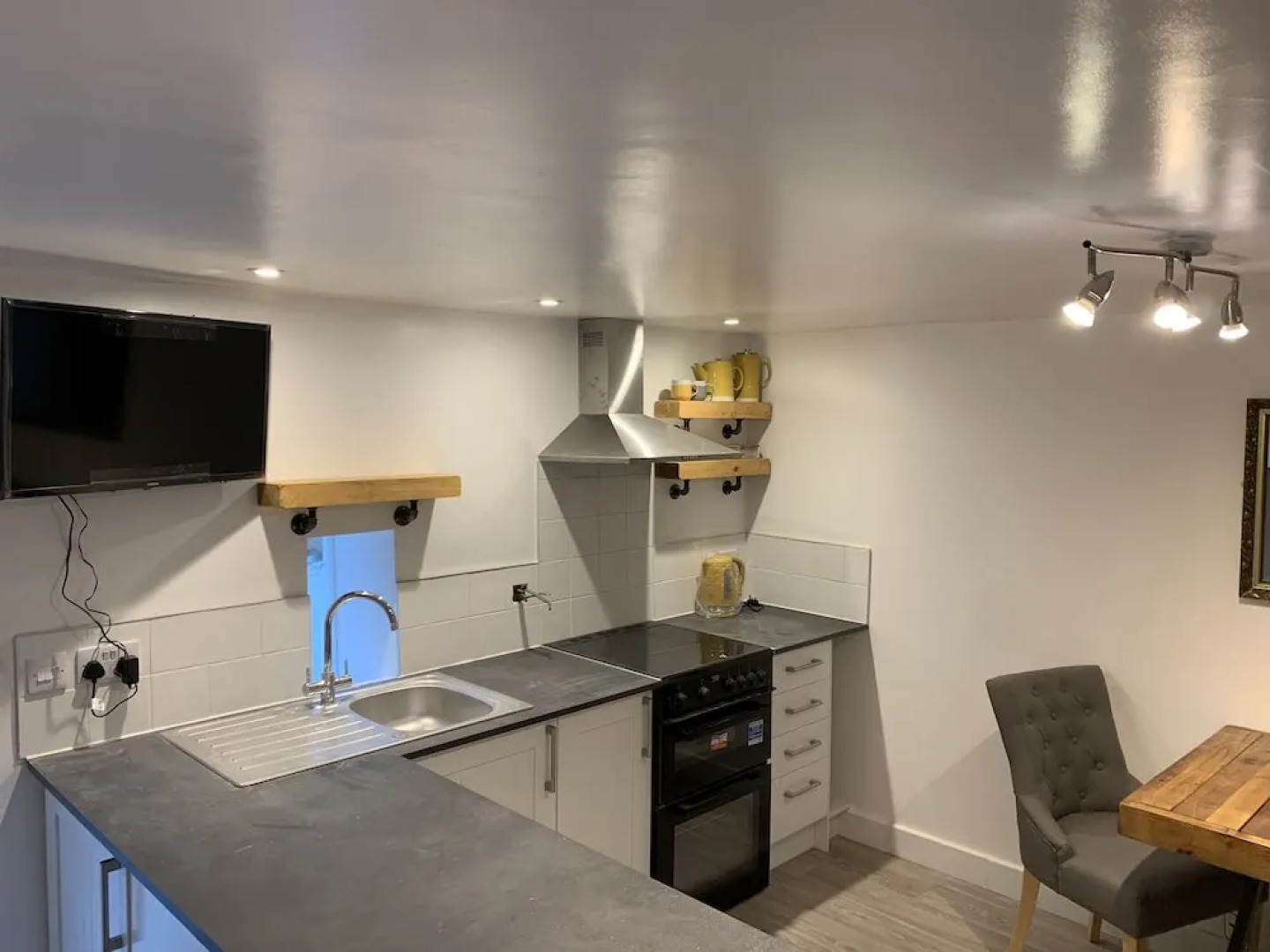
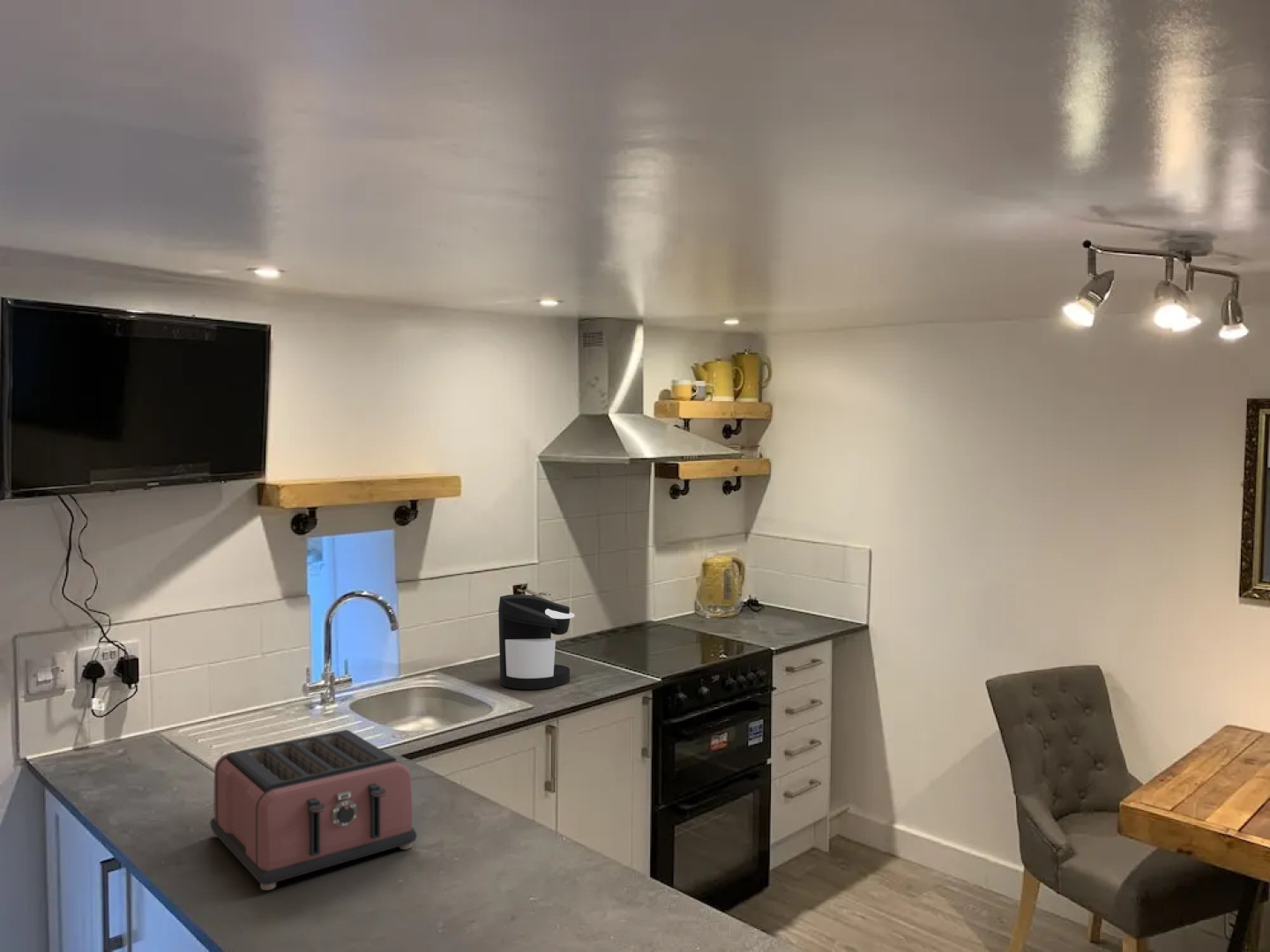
+ coffee maker (536, 637)
+ toaster (315, 800)
